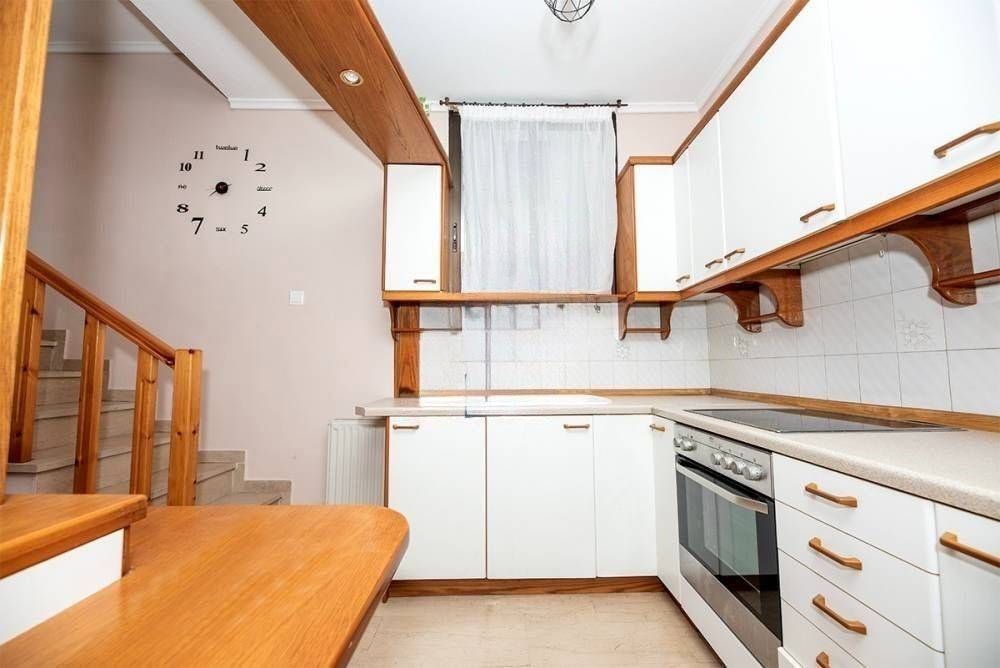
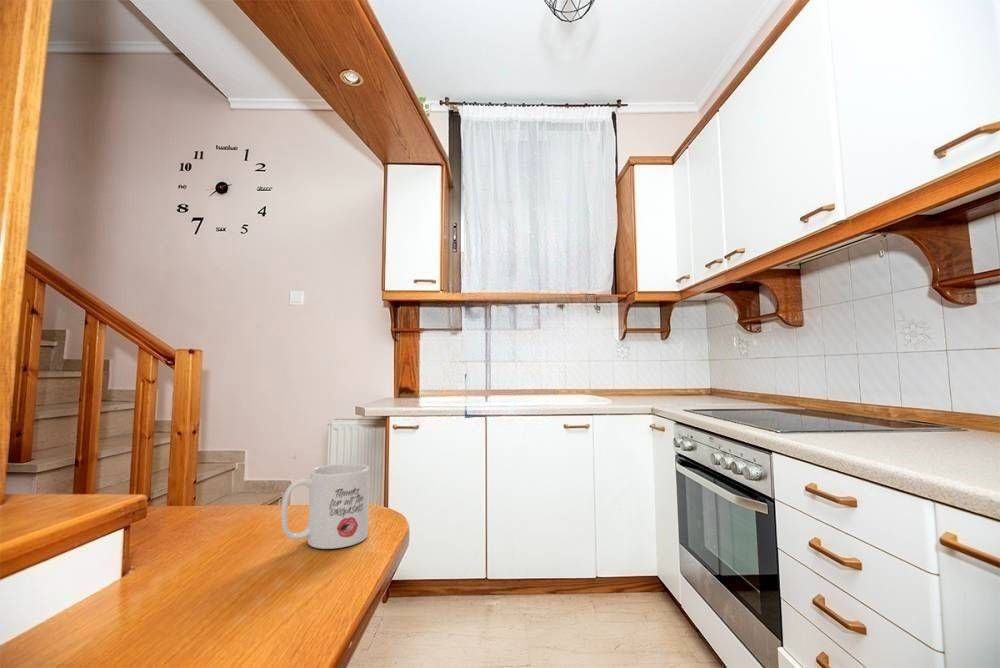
+ mug (326, 505)
